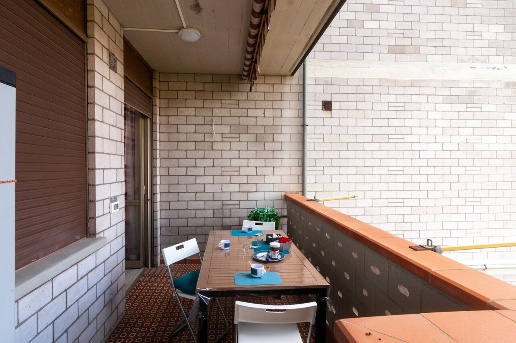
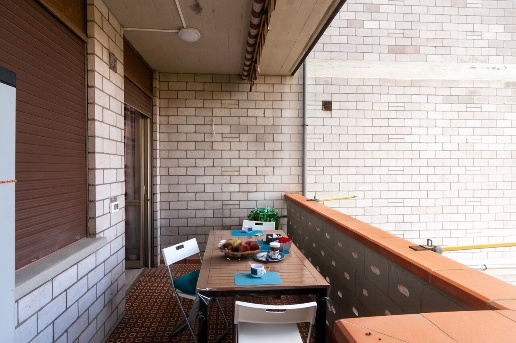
+ fruit basket (239, 247)
